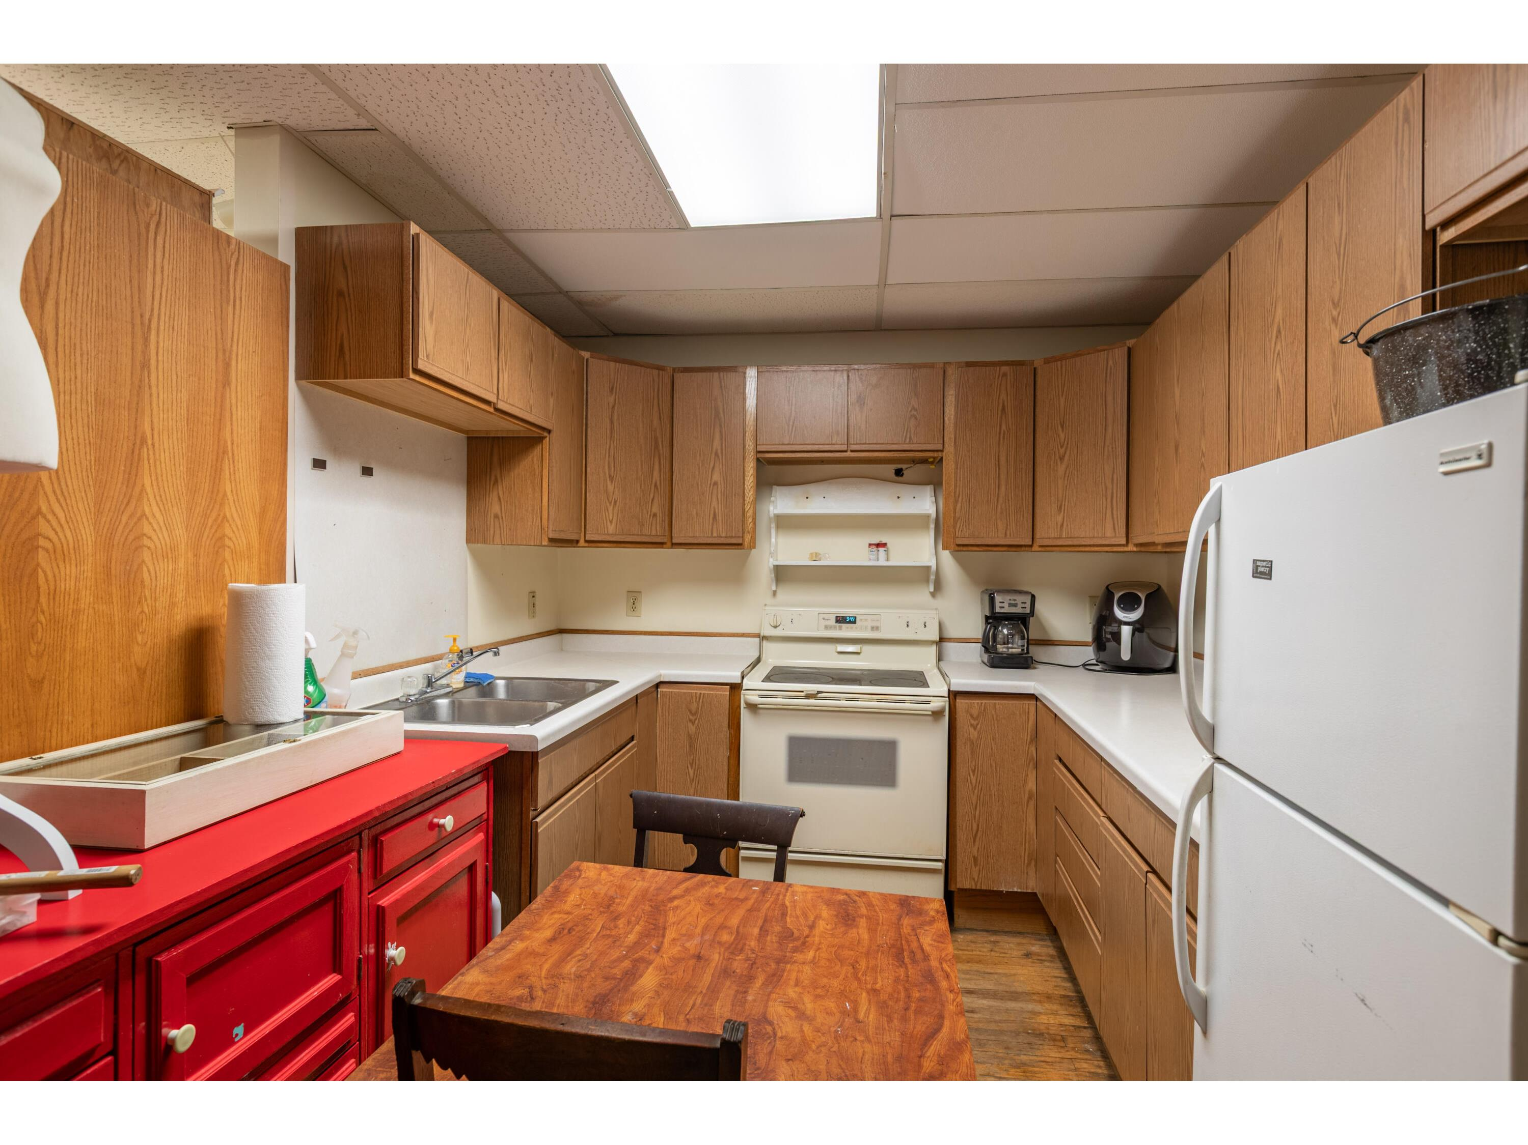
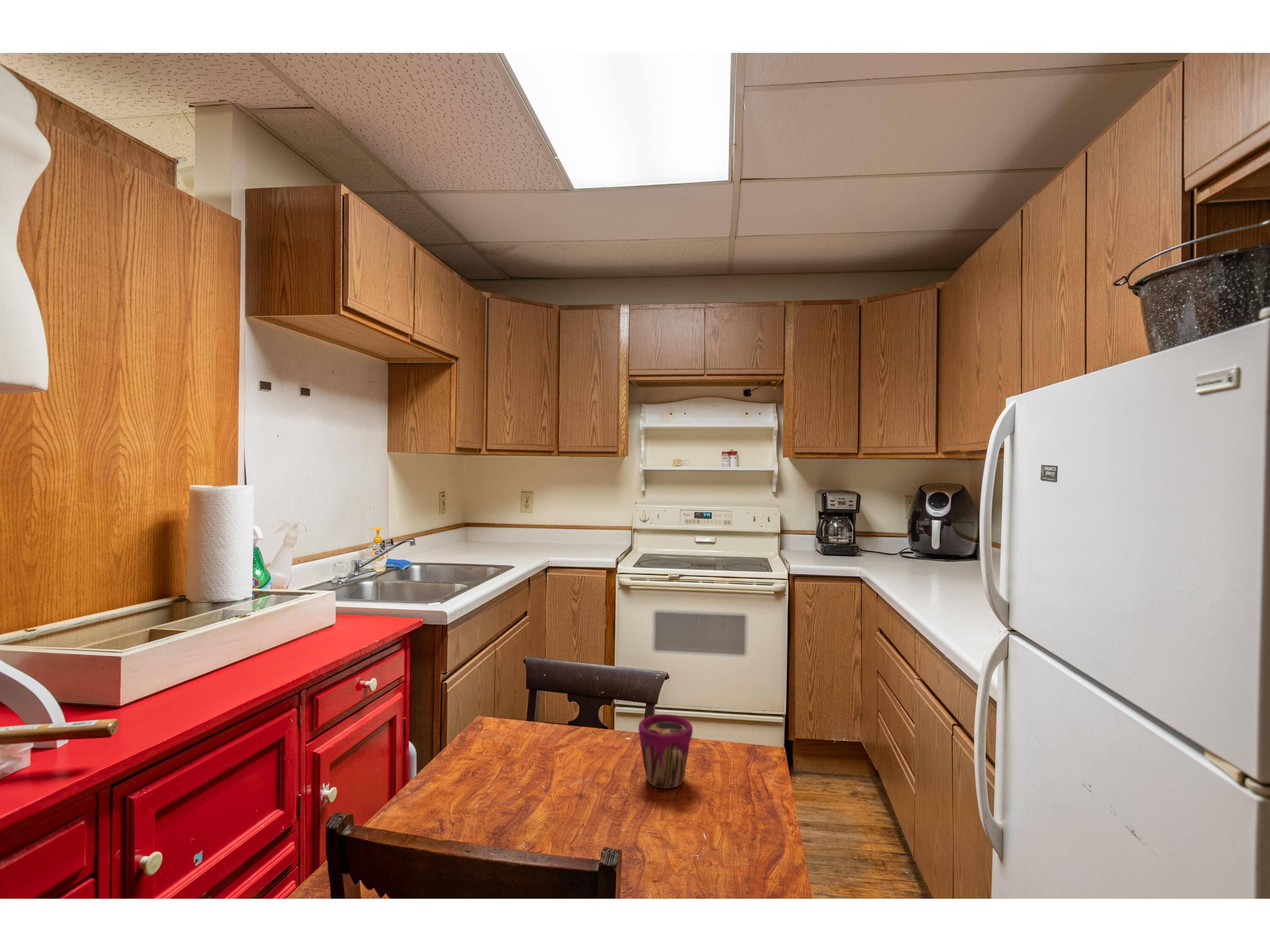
+ cup (668, 755)
